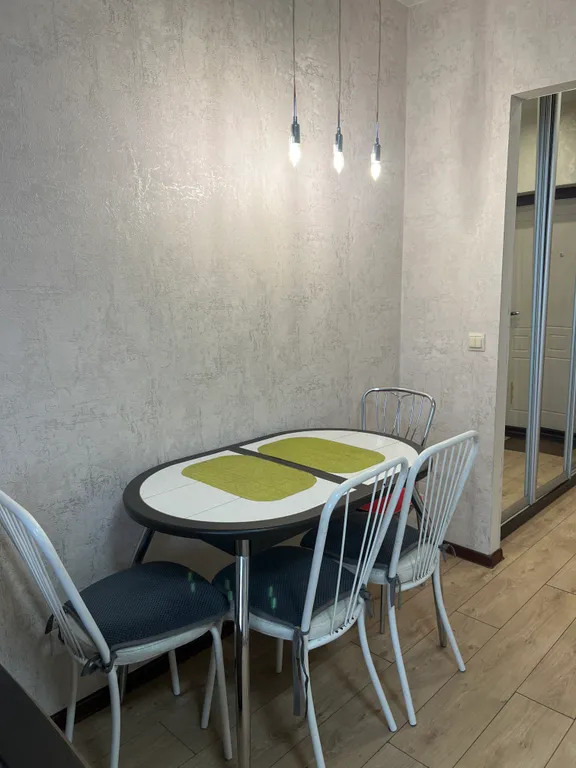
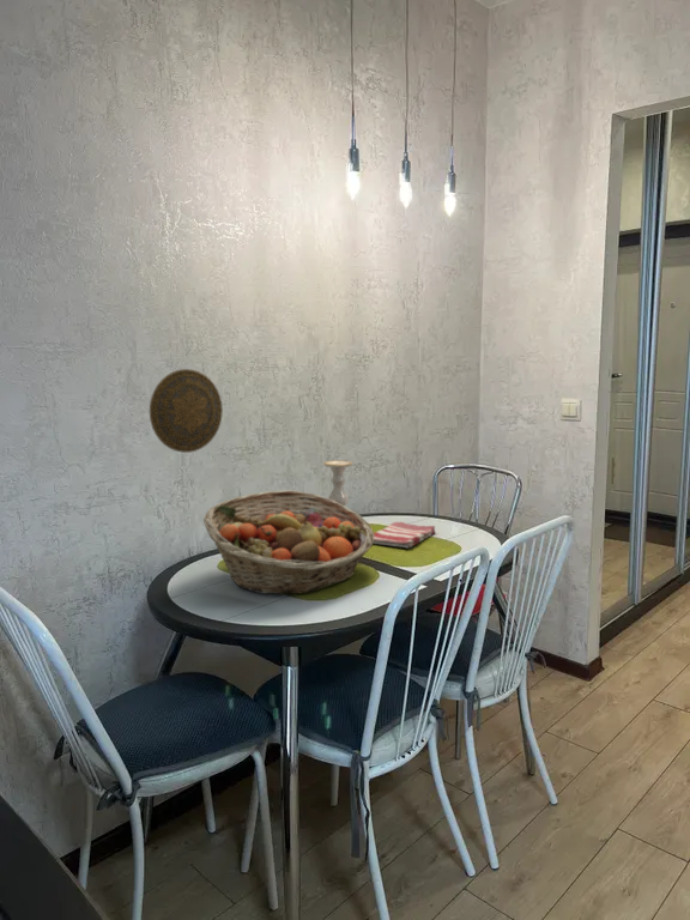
+ dish towel (400, 533)
+ fruit basket (291, 538)
+ candle holder (338, 495)
+ decorative plate (188, 411)
